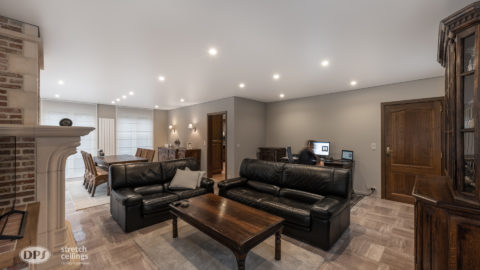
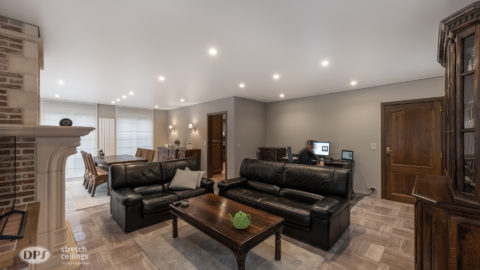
+ teapot (239, 219)
